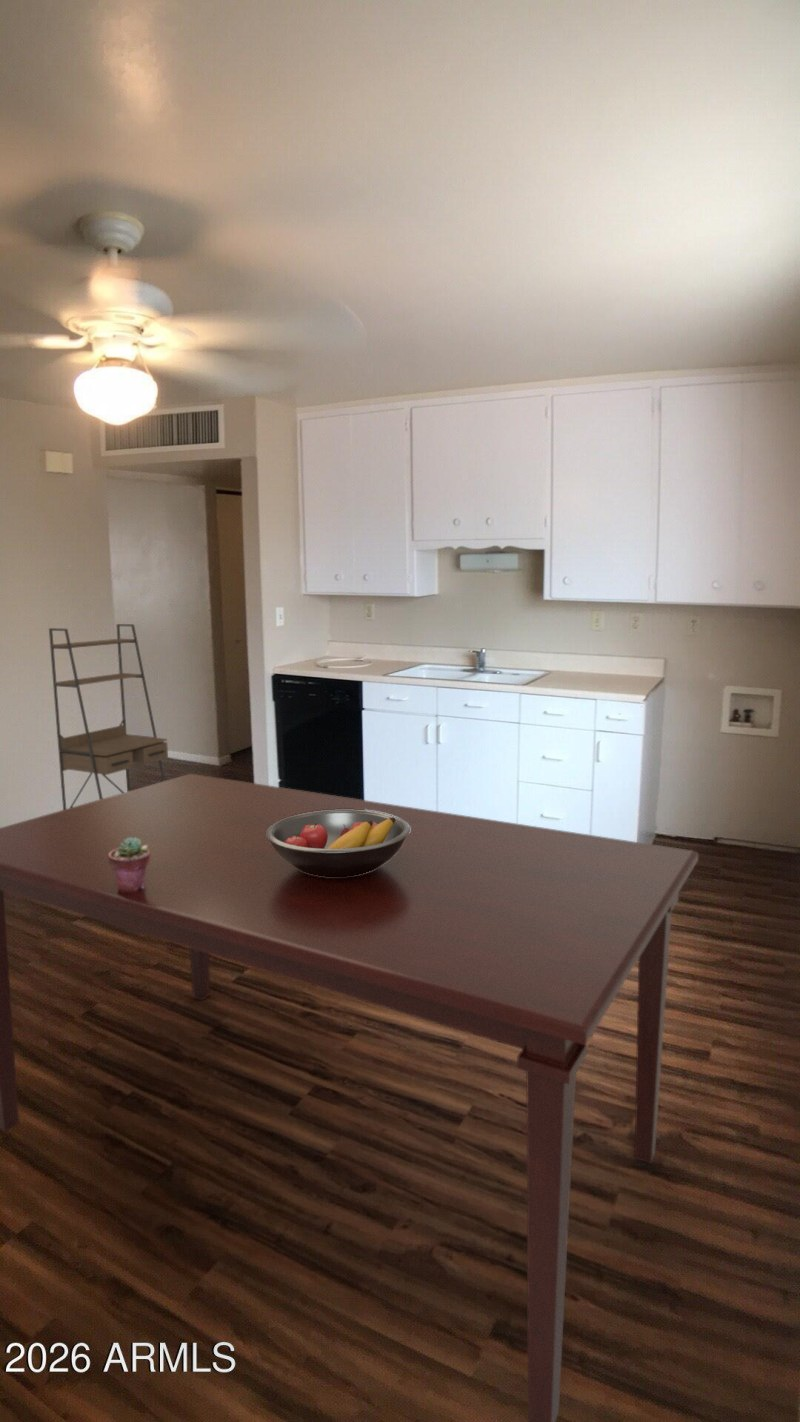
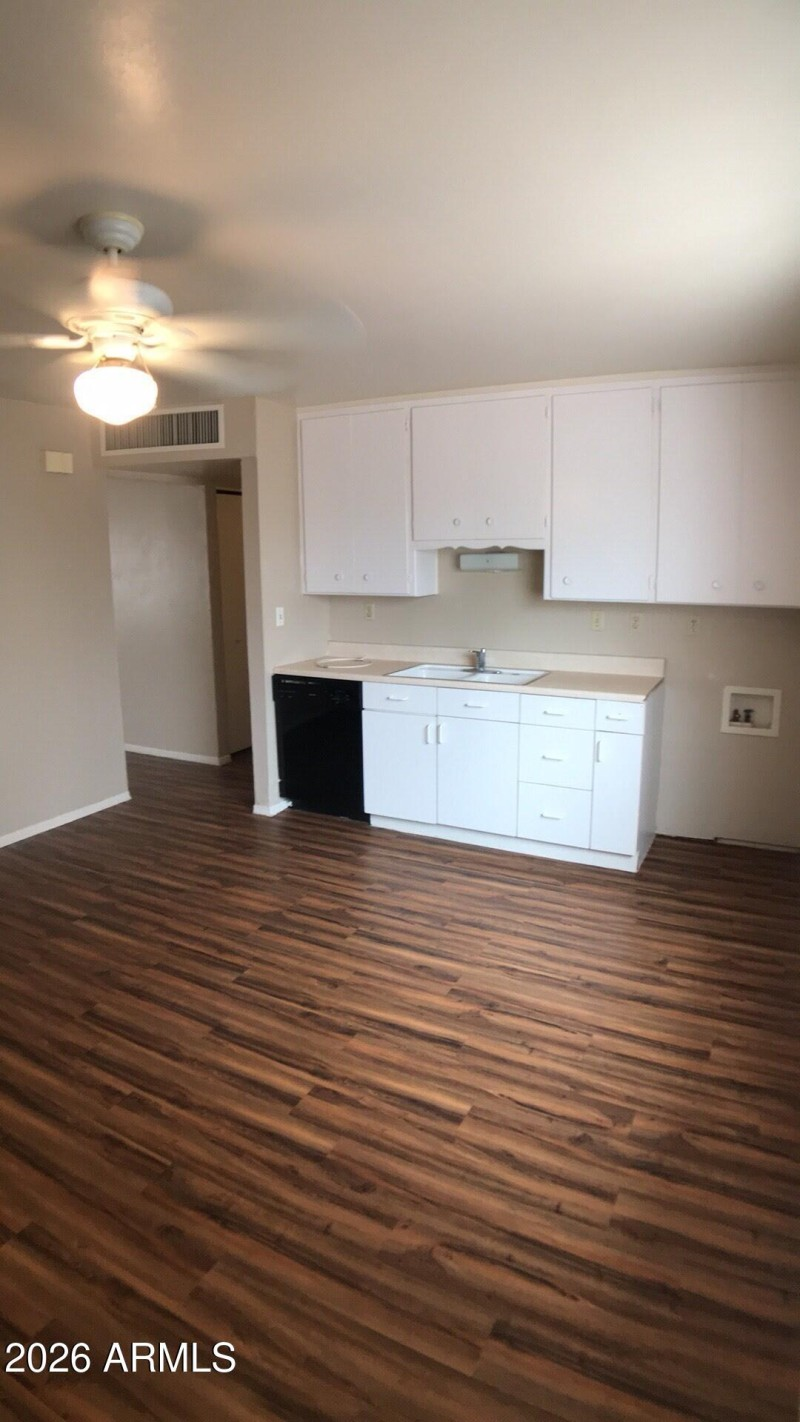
- shelving unit (116, 726)
- dining table (316, 986)
- fruit bowl (338, 841)
- potted succulent (129, 861)
